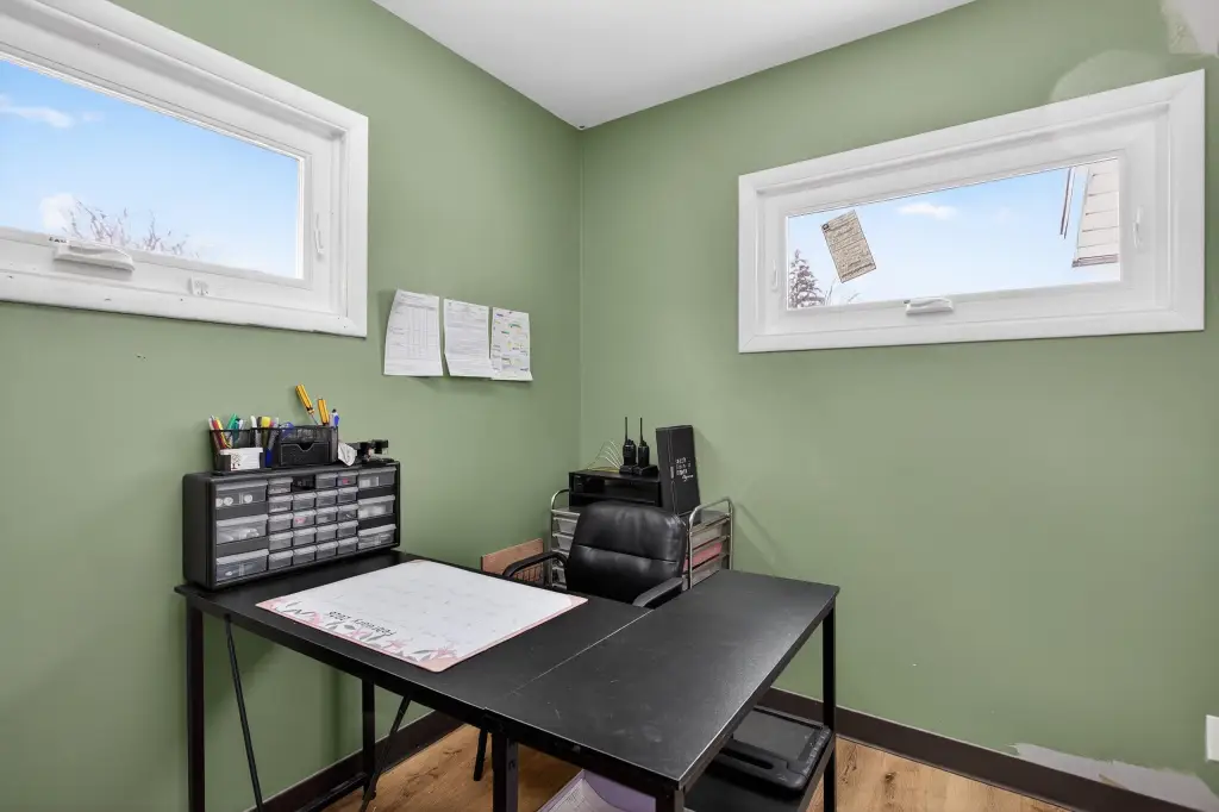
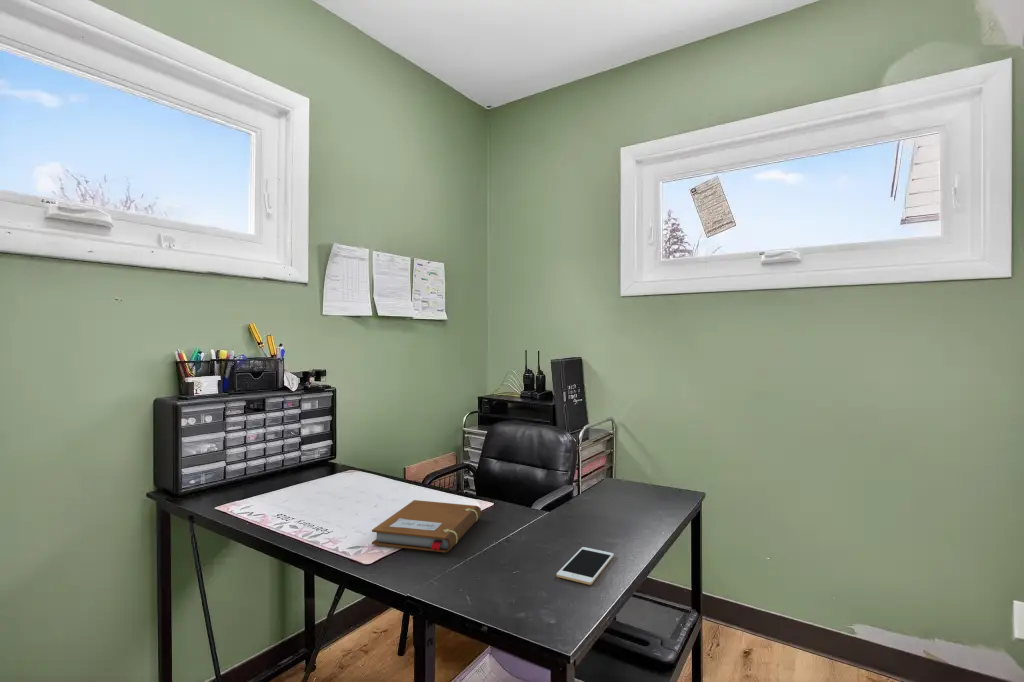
+ cell phone (586, 564)
+ notebook (429, 524)
